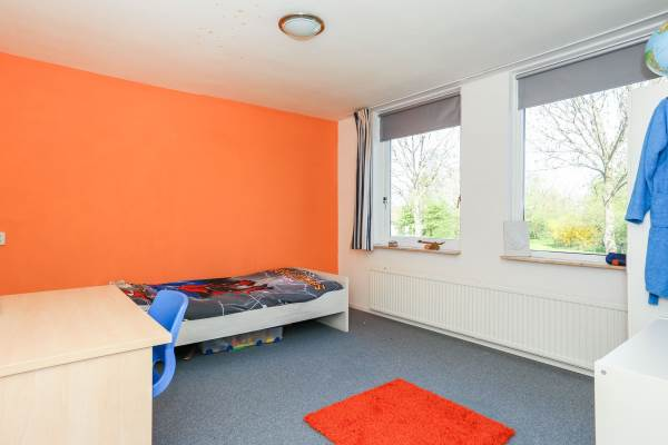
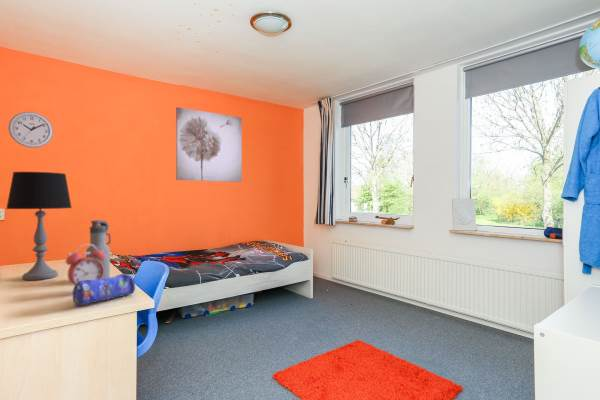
+ alarm clock (86, 267)
+ wall art (210, 146)
+ table lamp (40, 225)
+ wall clock (31, 129)
+ water bottle (98, 249)
+ pencil case (104, 288)
